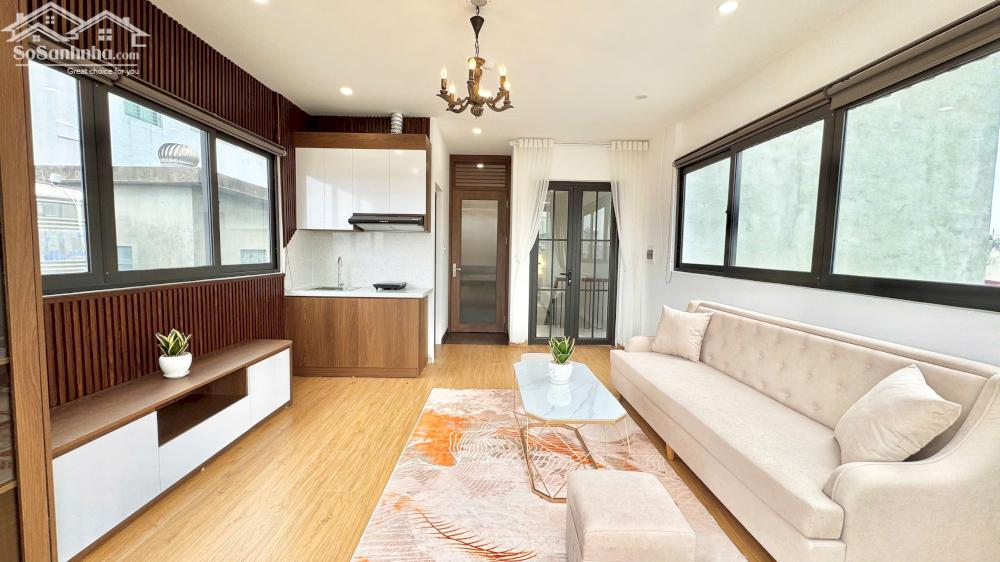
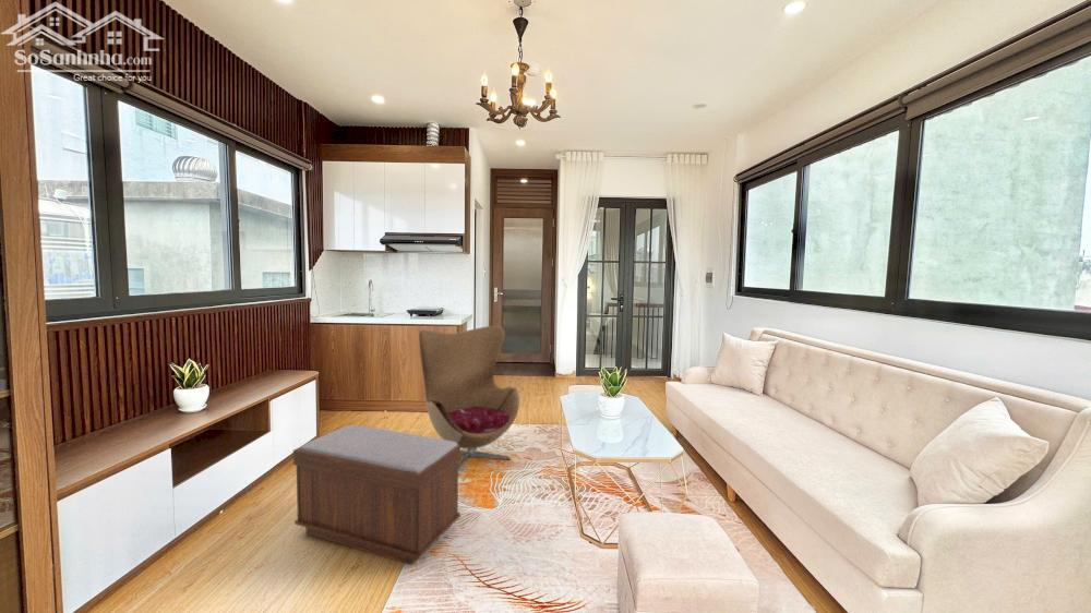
+ bench (380, 485)
+ armchair (467, 393)
